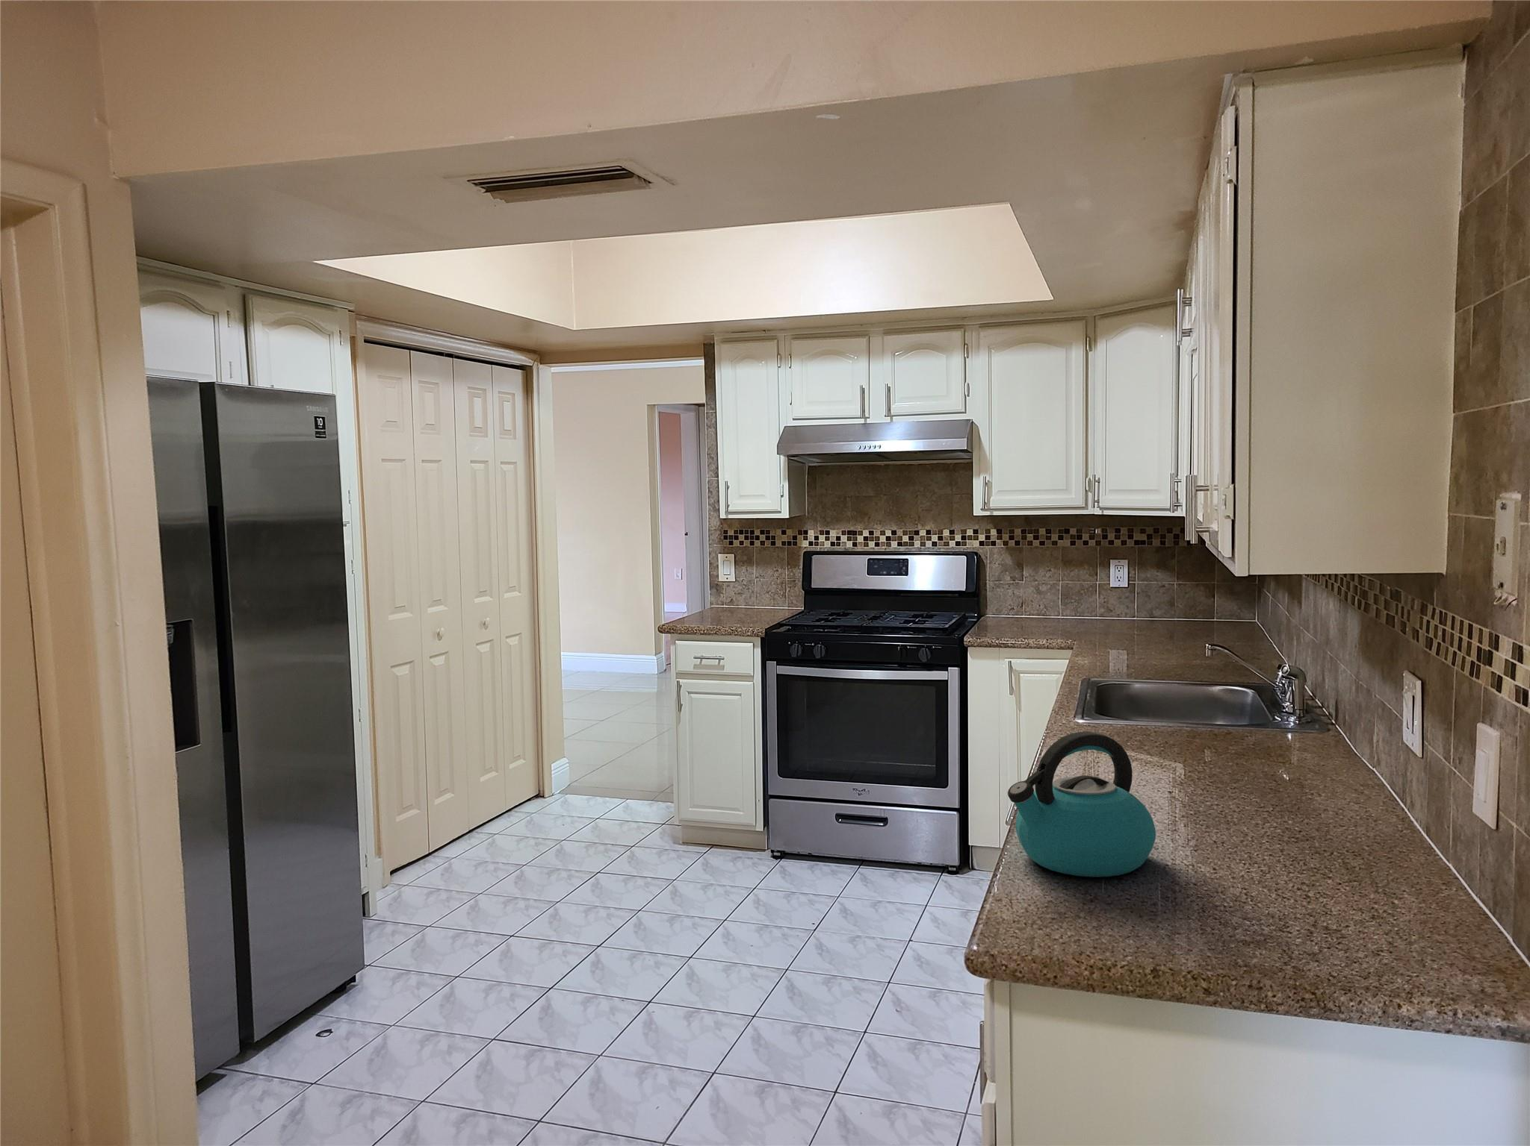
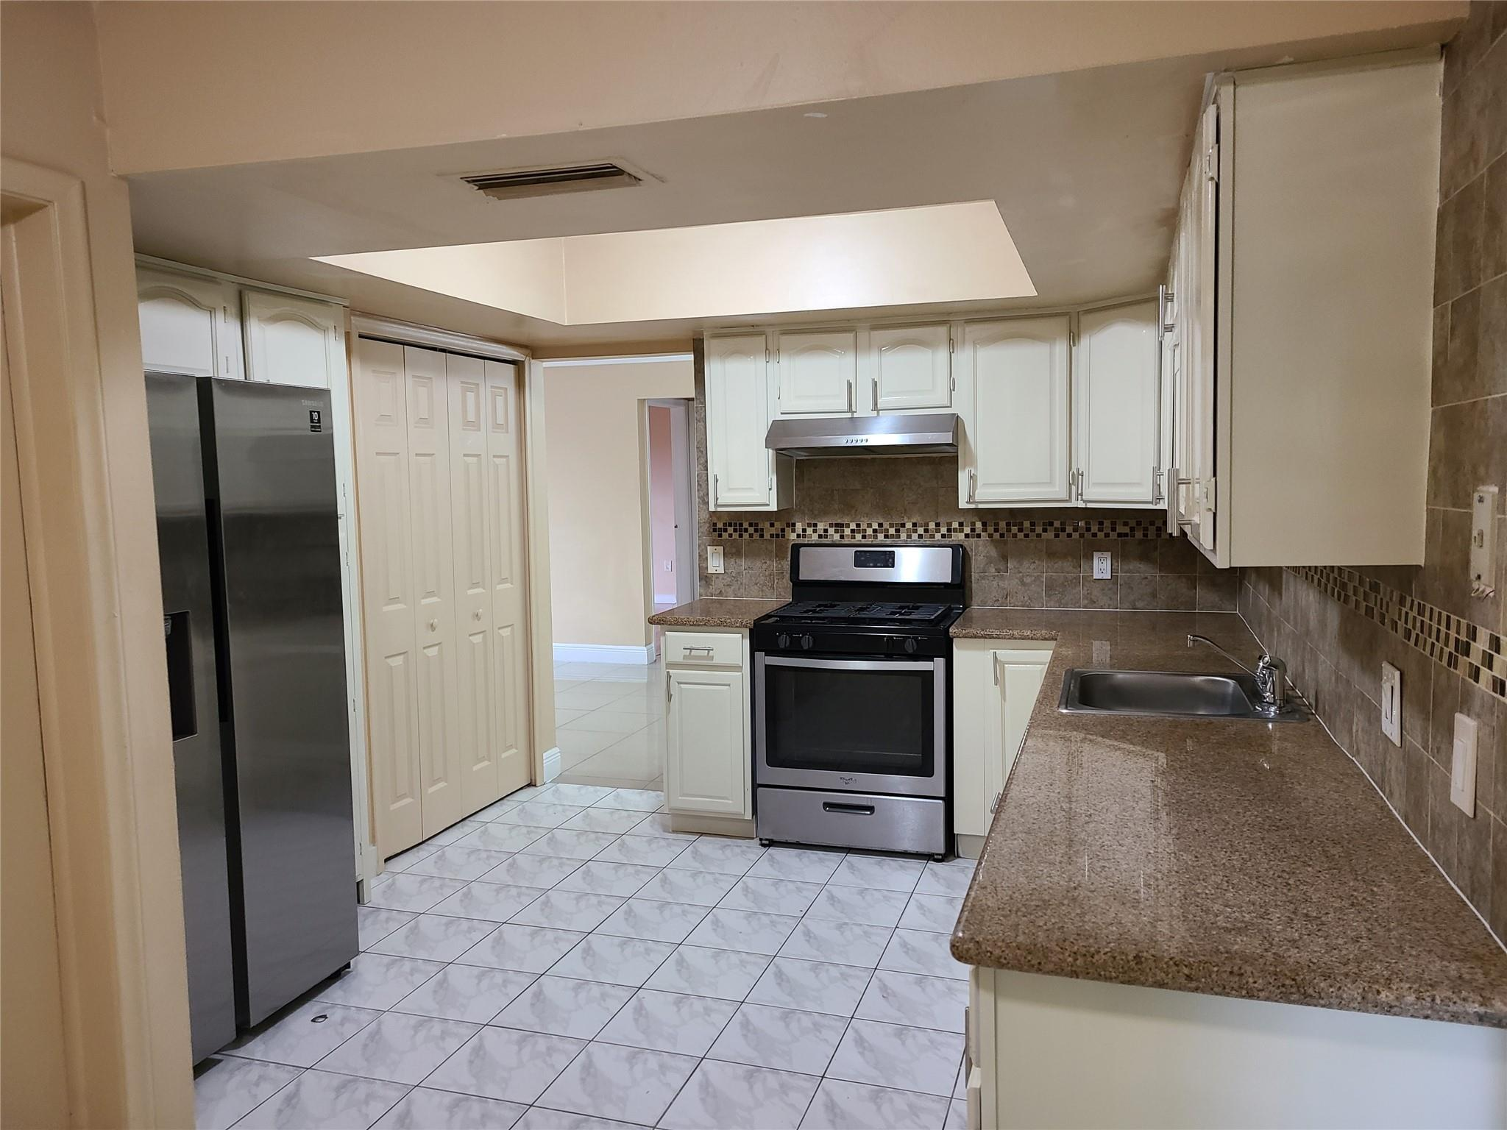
- kettle (1076, 797)
